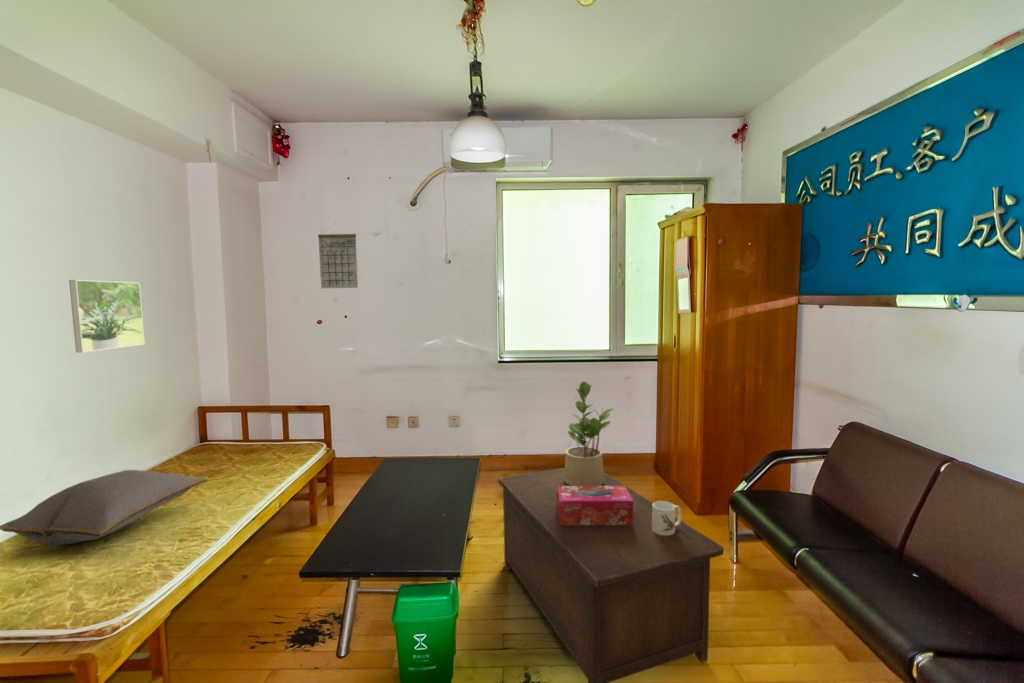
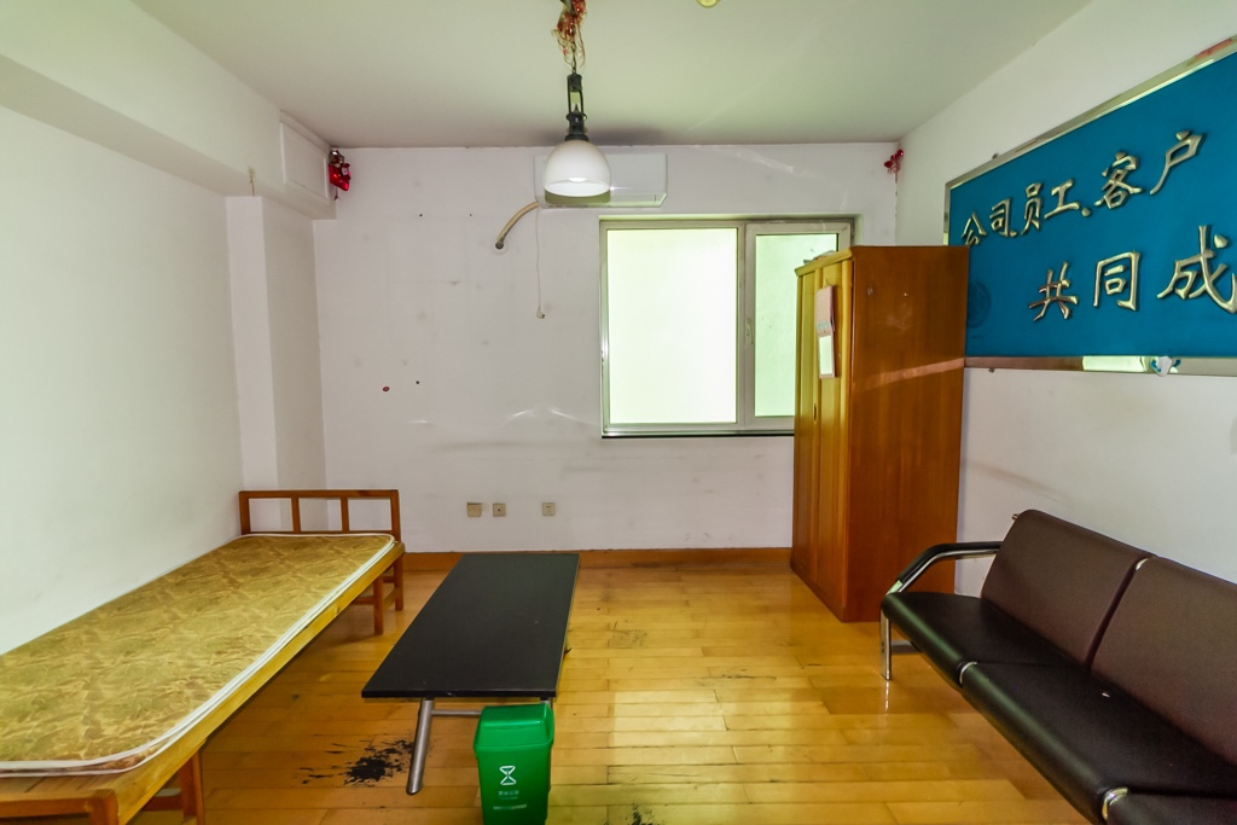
- cabinet (592, 556)
- cushion (116, 503)
- tissue box (593, 504)
- potted plant (588, 430)
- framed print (110, 314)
- mug (667, 516)
- calendar (338, 254)
